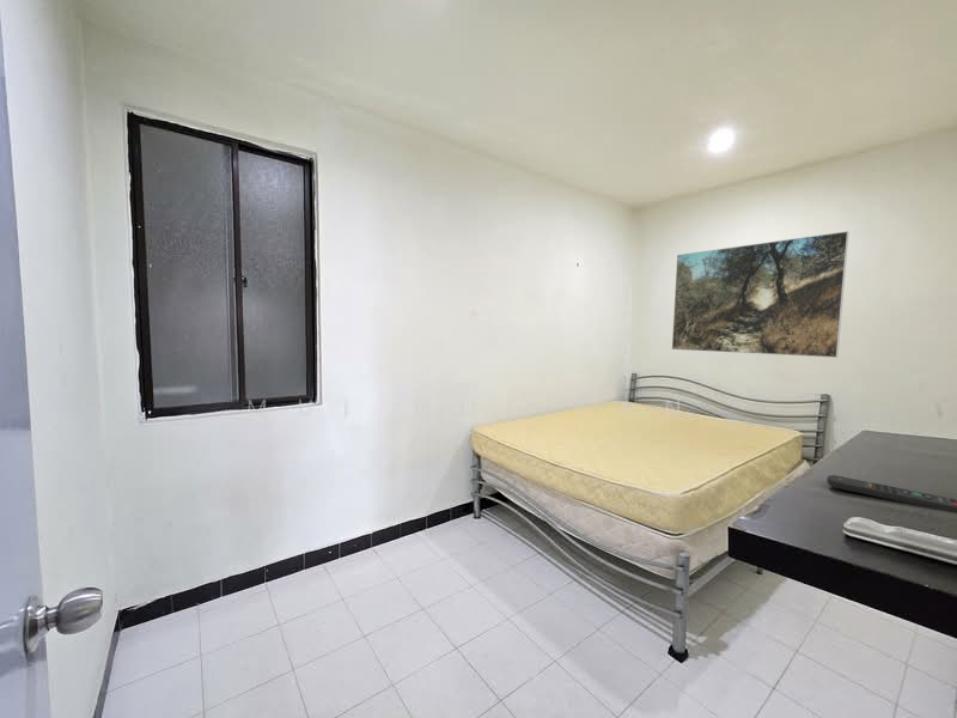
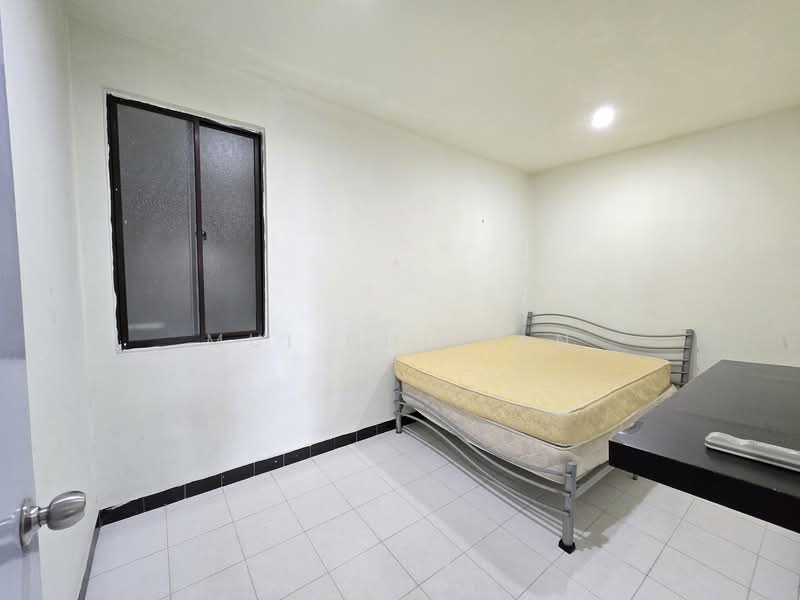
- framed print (746, 299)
- remote control (890, 492)
